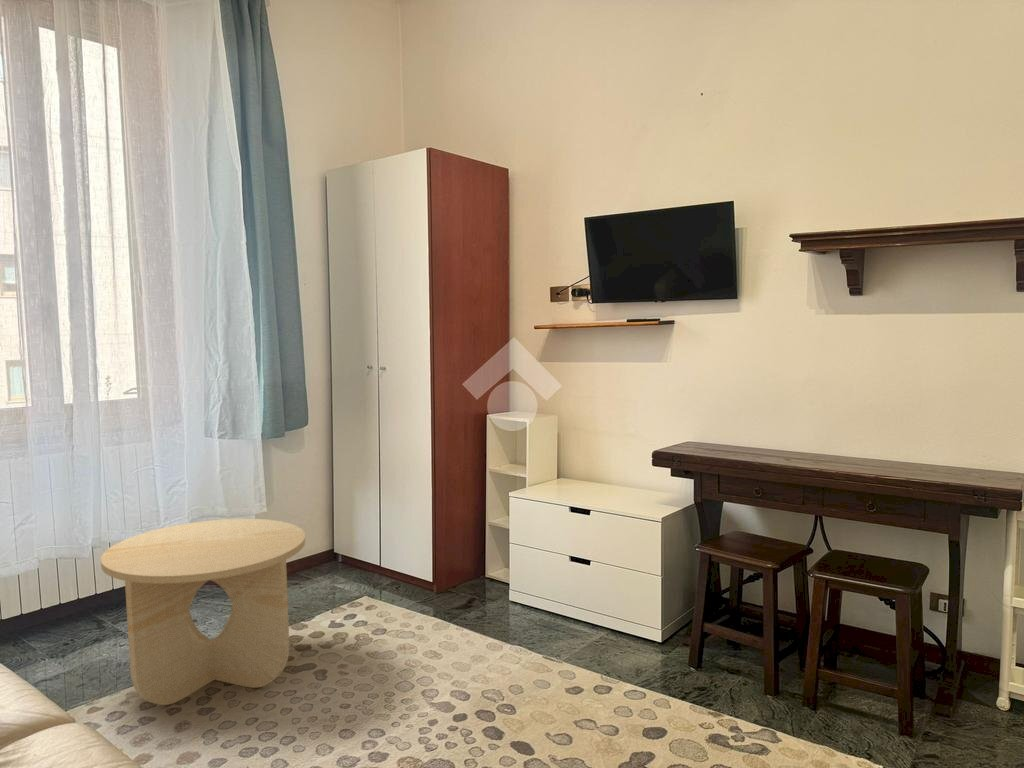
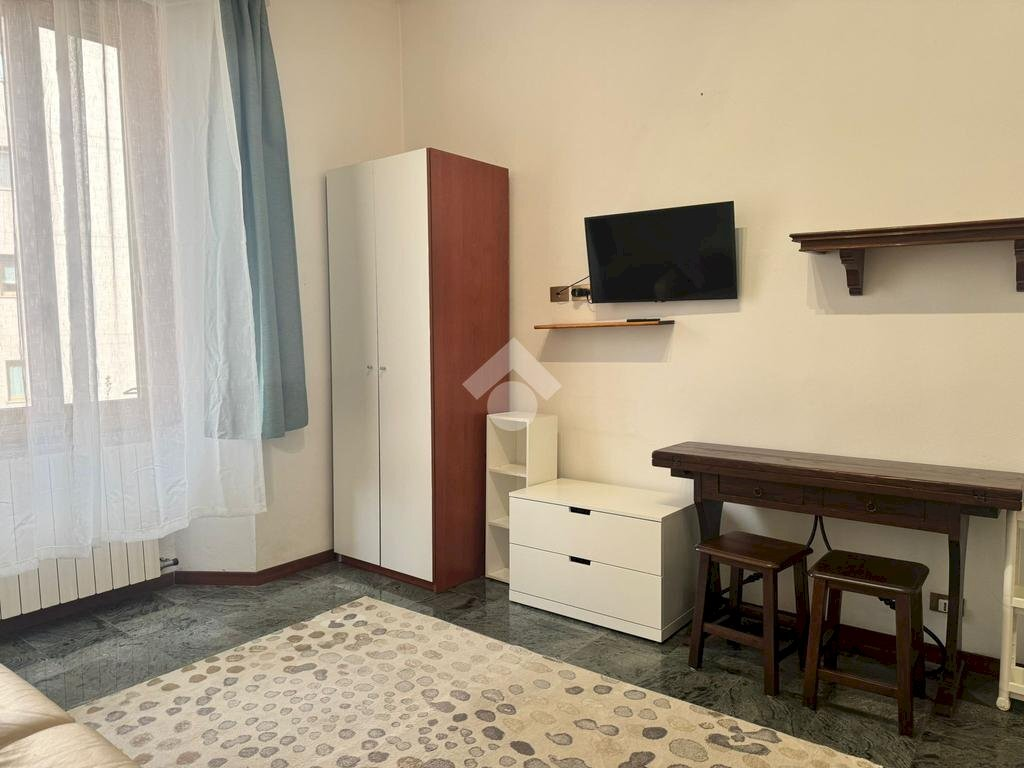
- side table (229, 617)
